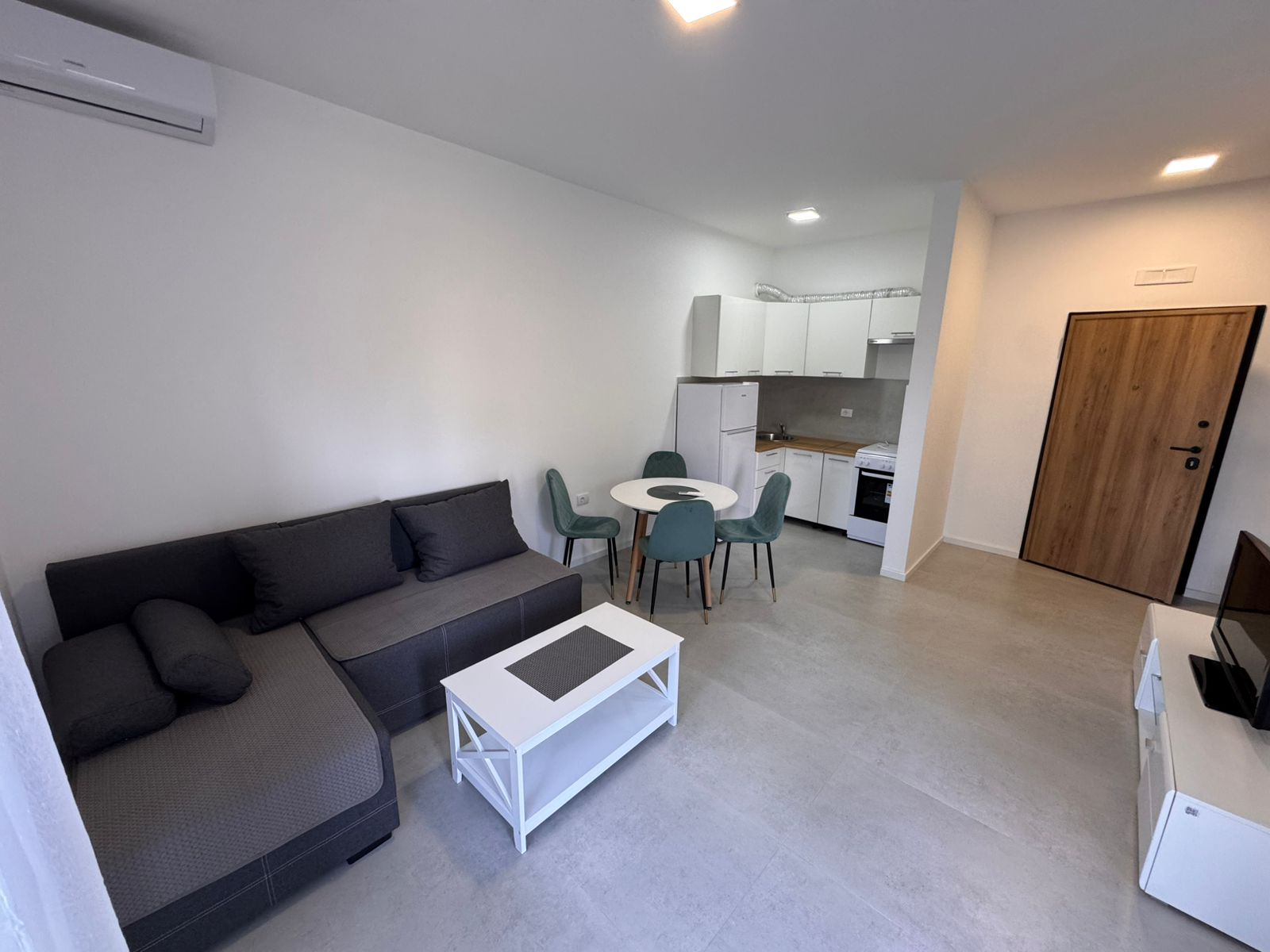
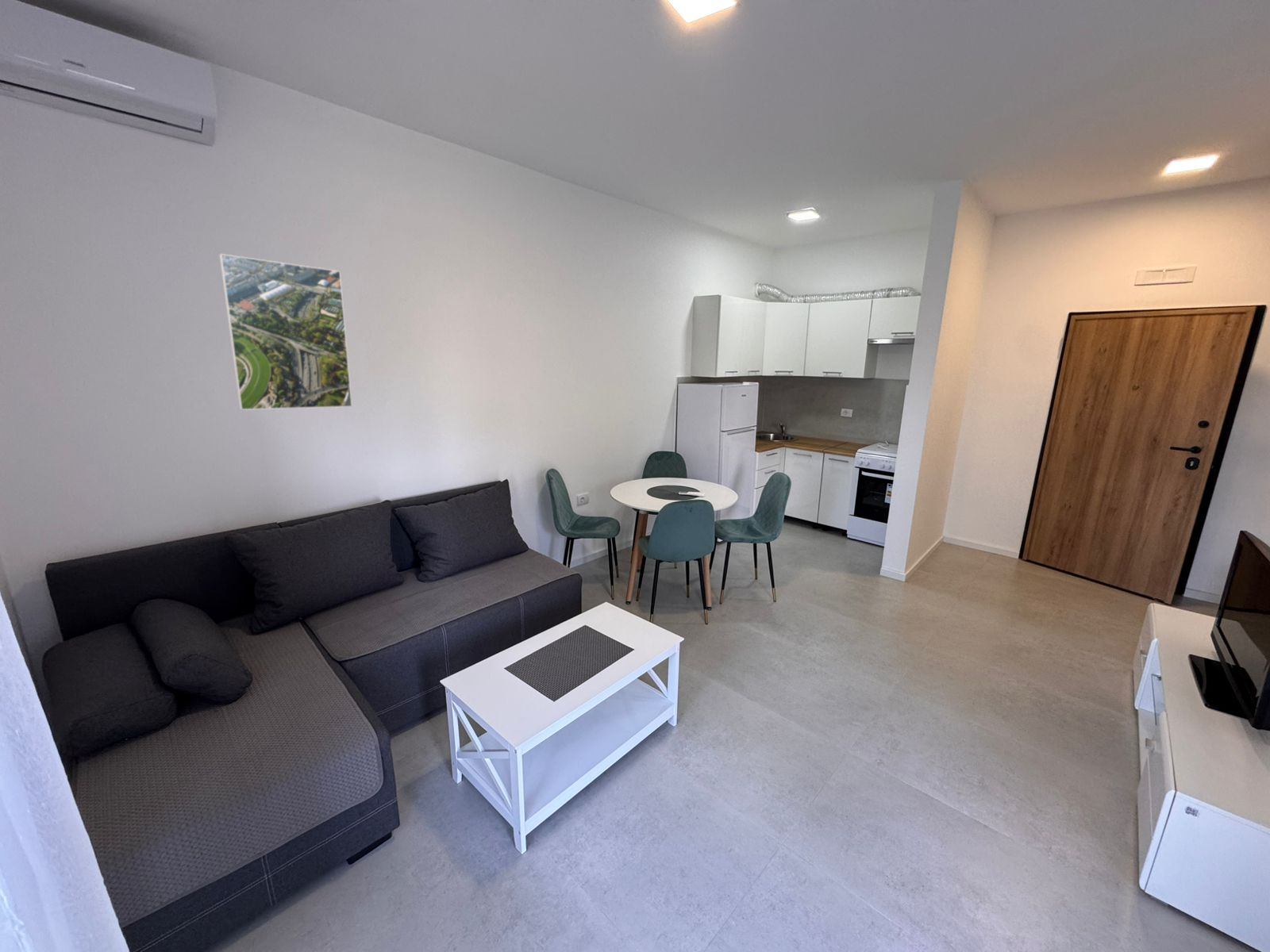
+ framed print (291, 337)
